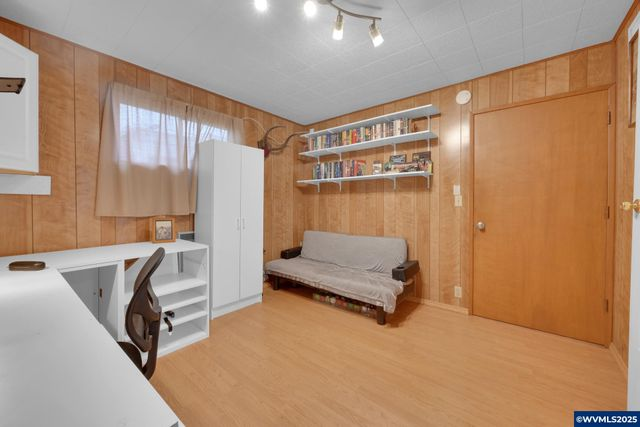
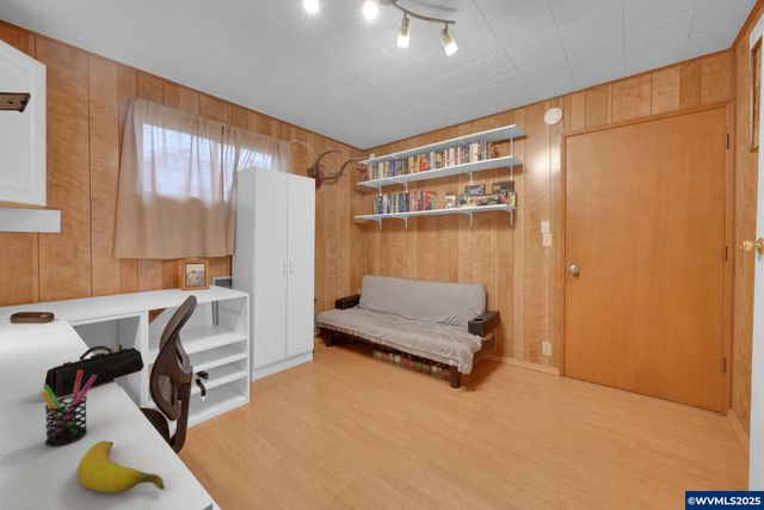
+ pencil case (98, 363)
+ banana (115, 465)
+ pen holder (64, 405)
